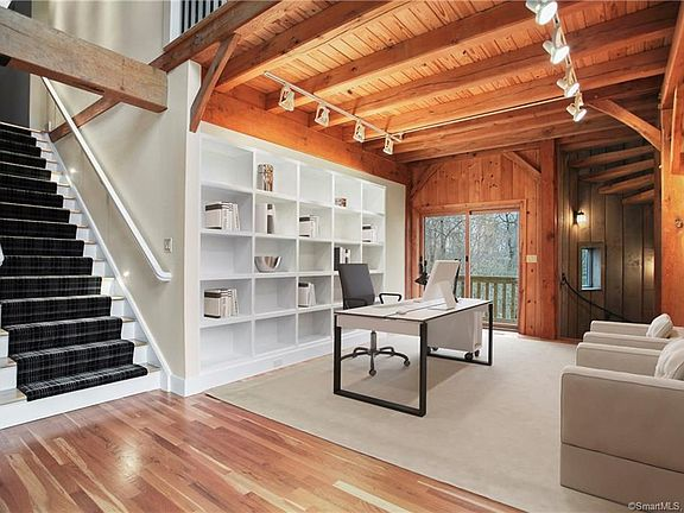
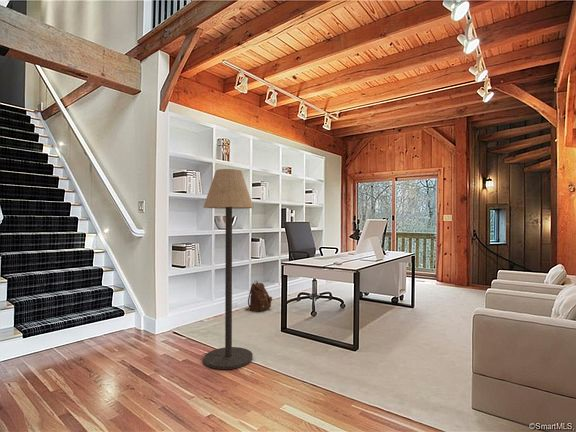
+ floor lamp (228, 264)
+ backpack (259, 294)
